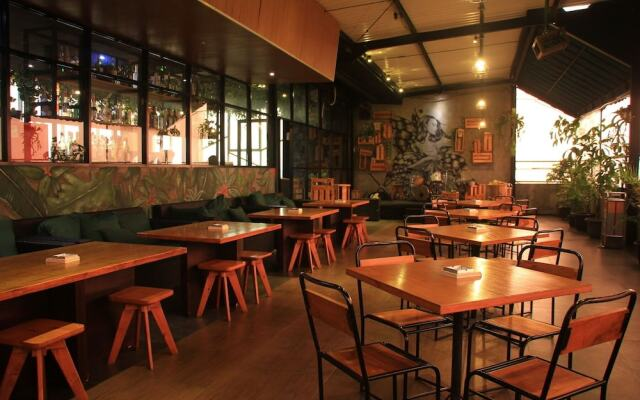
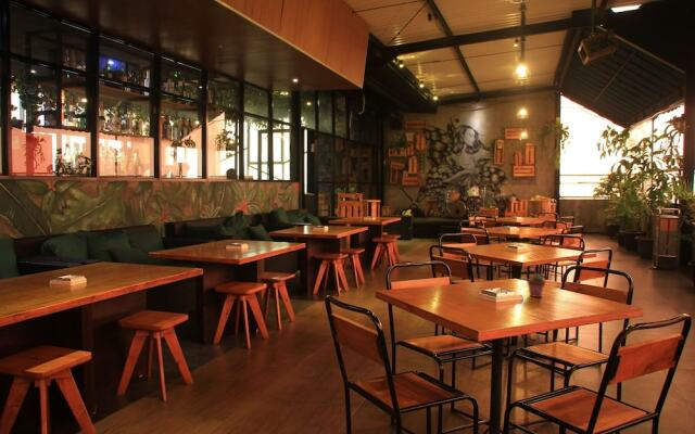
+ potted succulent (535, 284)
